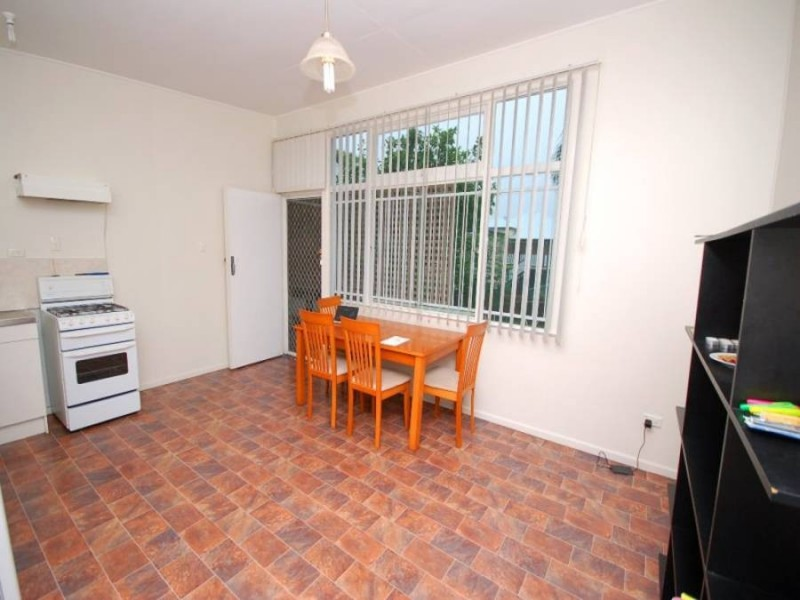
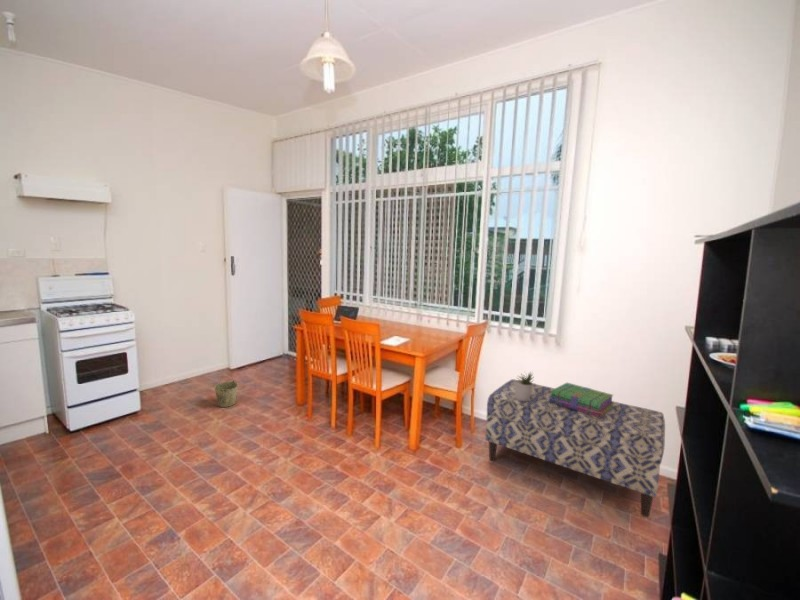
+ stack of books (581, 398)
+ bench (569, 437)
+ potted plant (523, 385)
+ bucket (226, 388)
